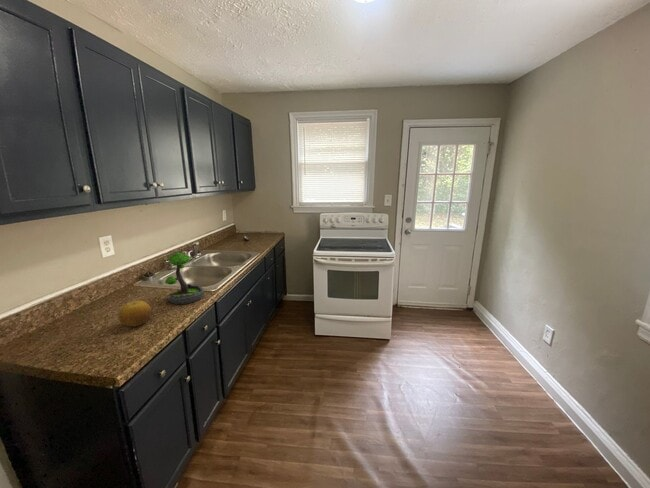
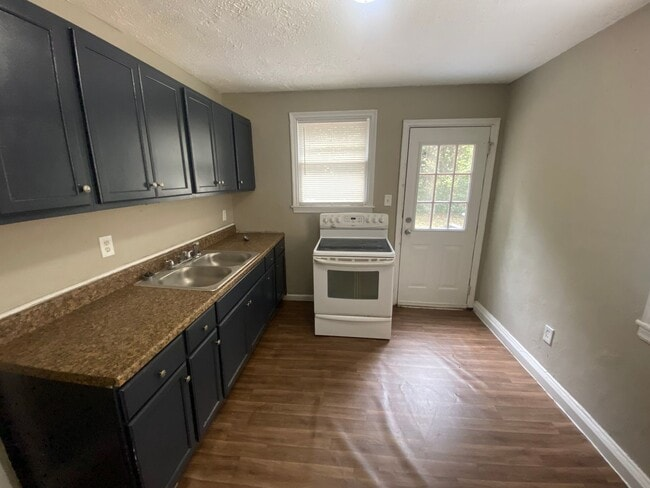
- fruit (135, 313)
- plant (181, 276)
